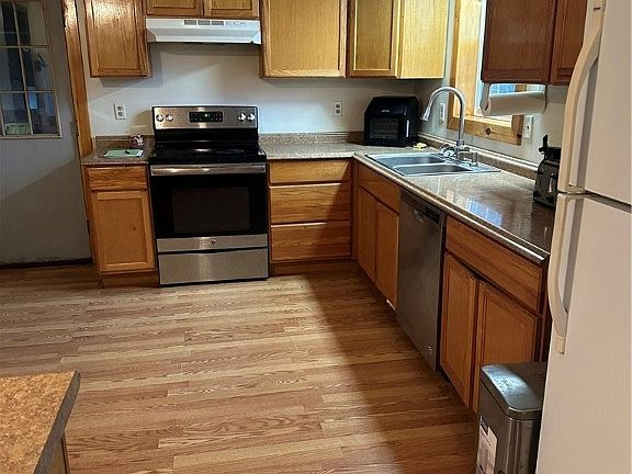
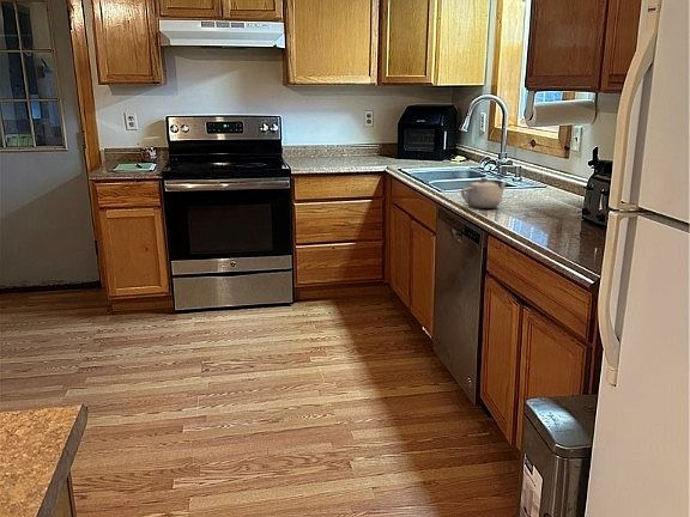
+ teapot (484, 191)
